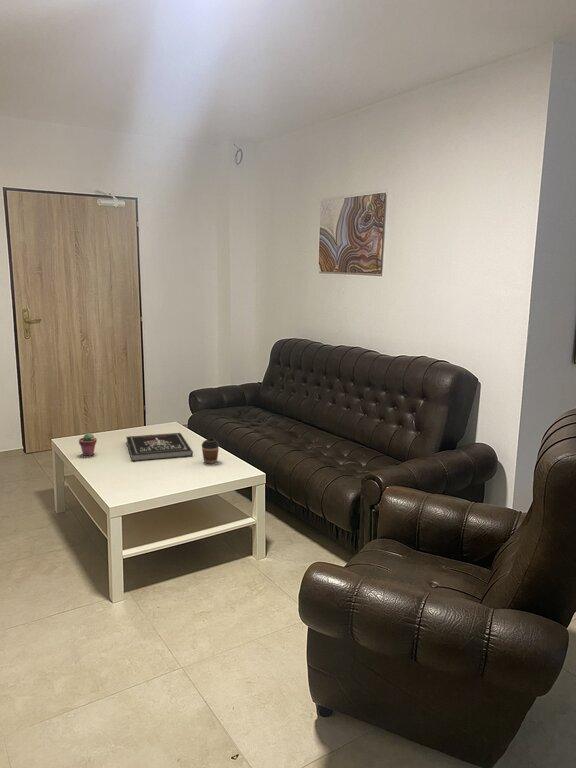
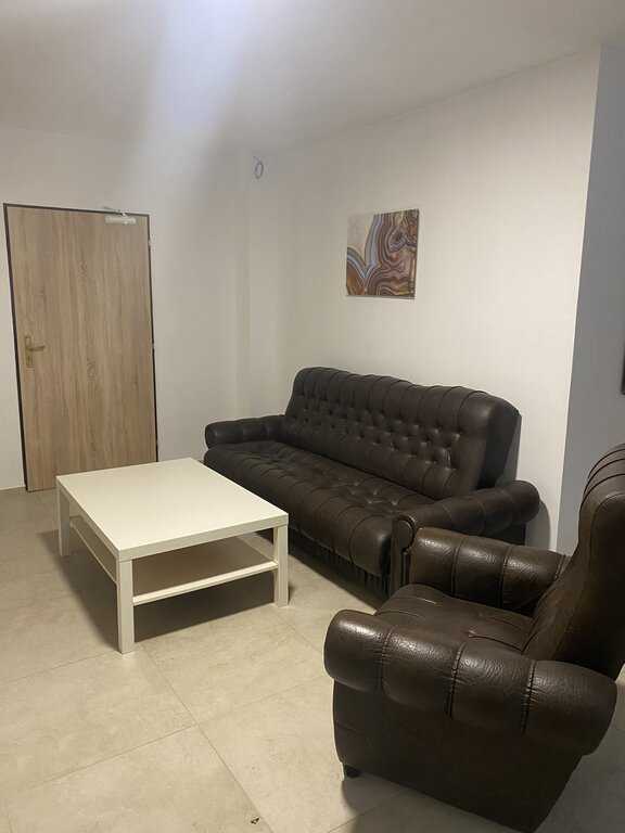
- potted succulent (87, 443)
- coffee cup (210, 450)
- book (158, 445)
